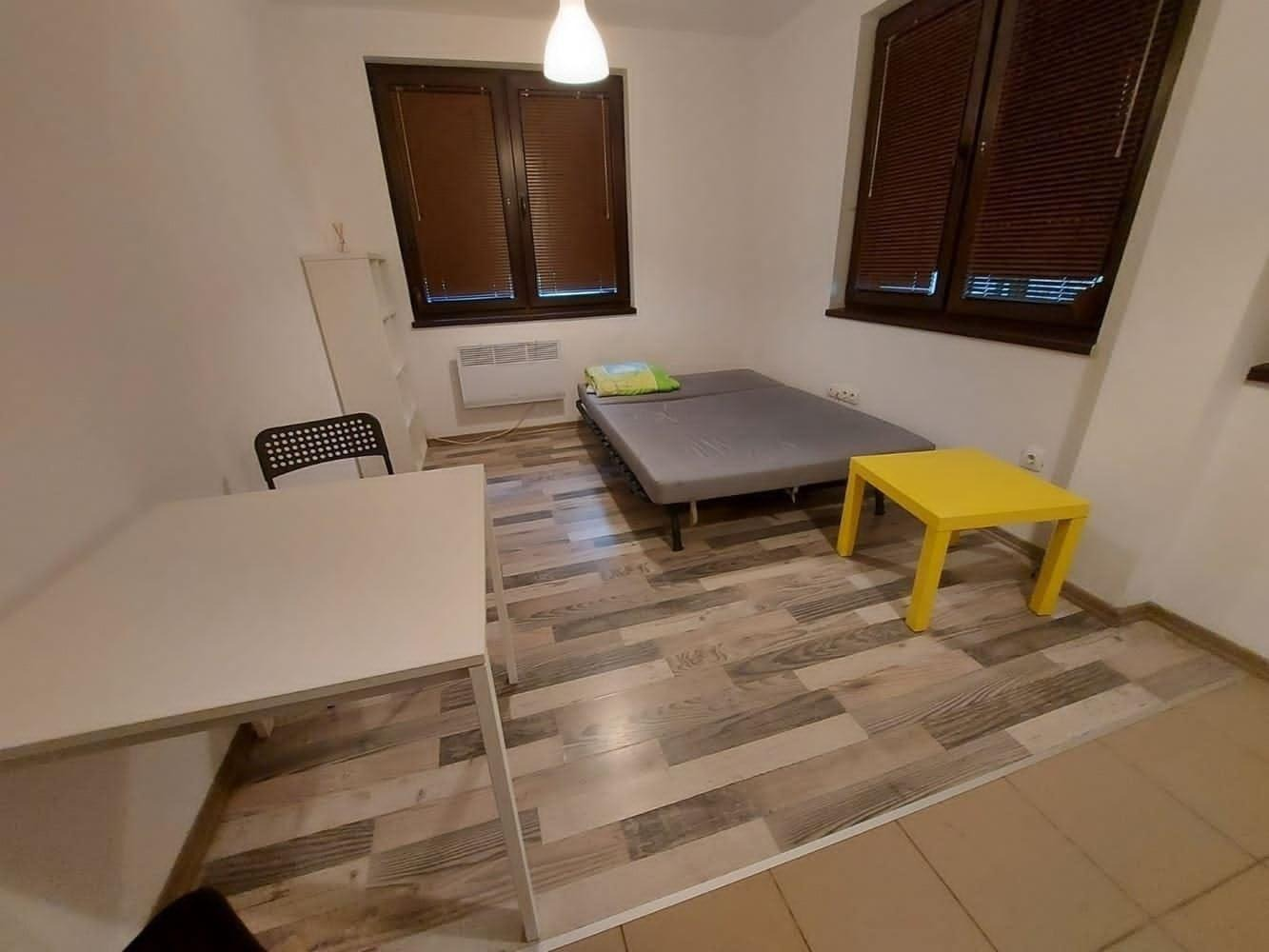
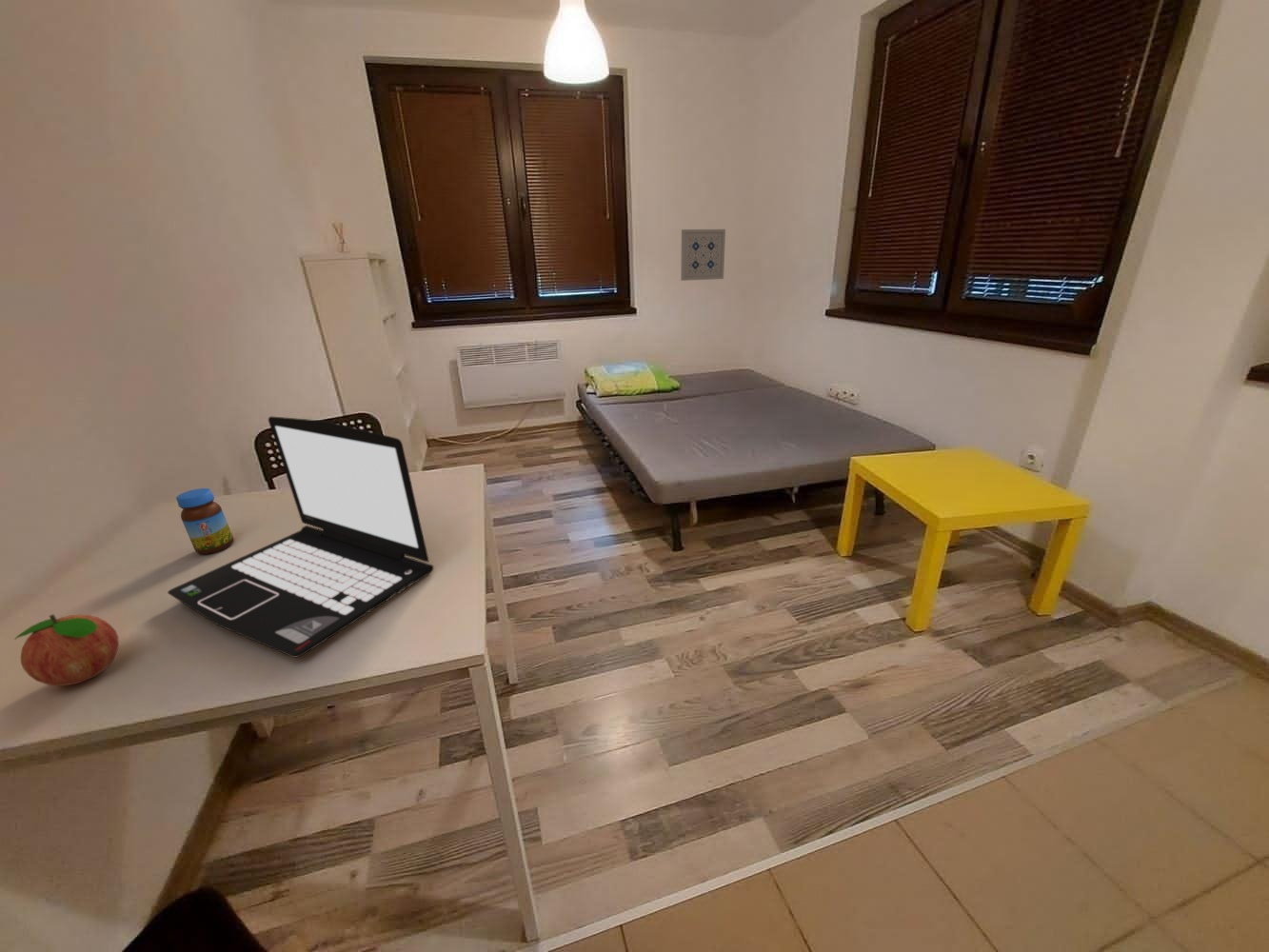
+ jar (204, 520)
+ fruit (70, 645)
+ laptop (285, 537)
+ wall art (703, 254)
